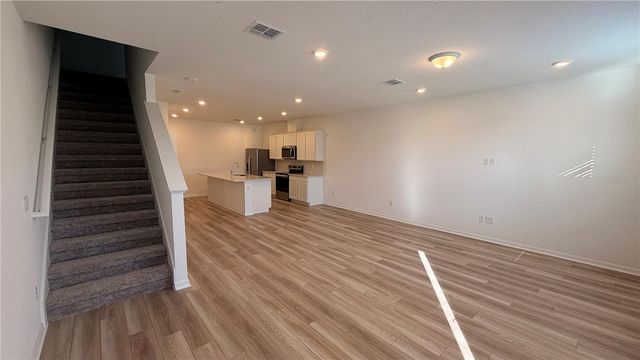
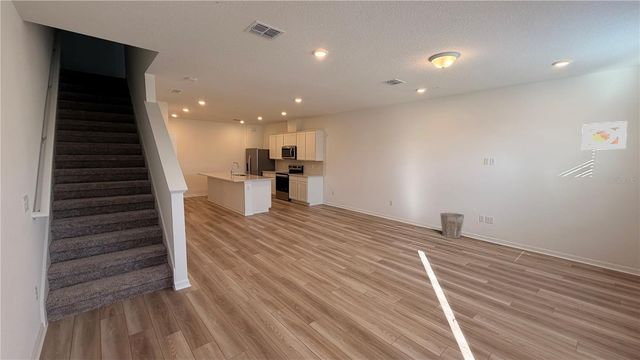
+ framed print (603, 136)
+ waste bin (451, 225)
